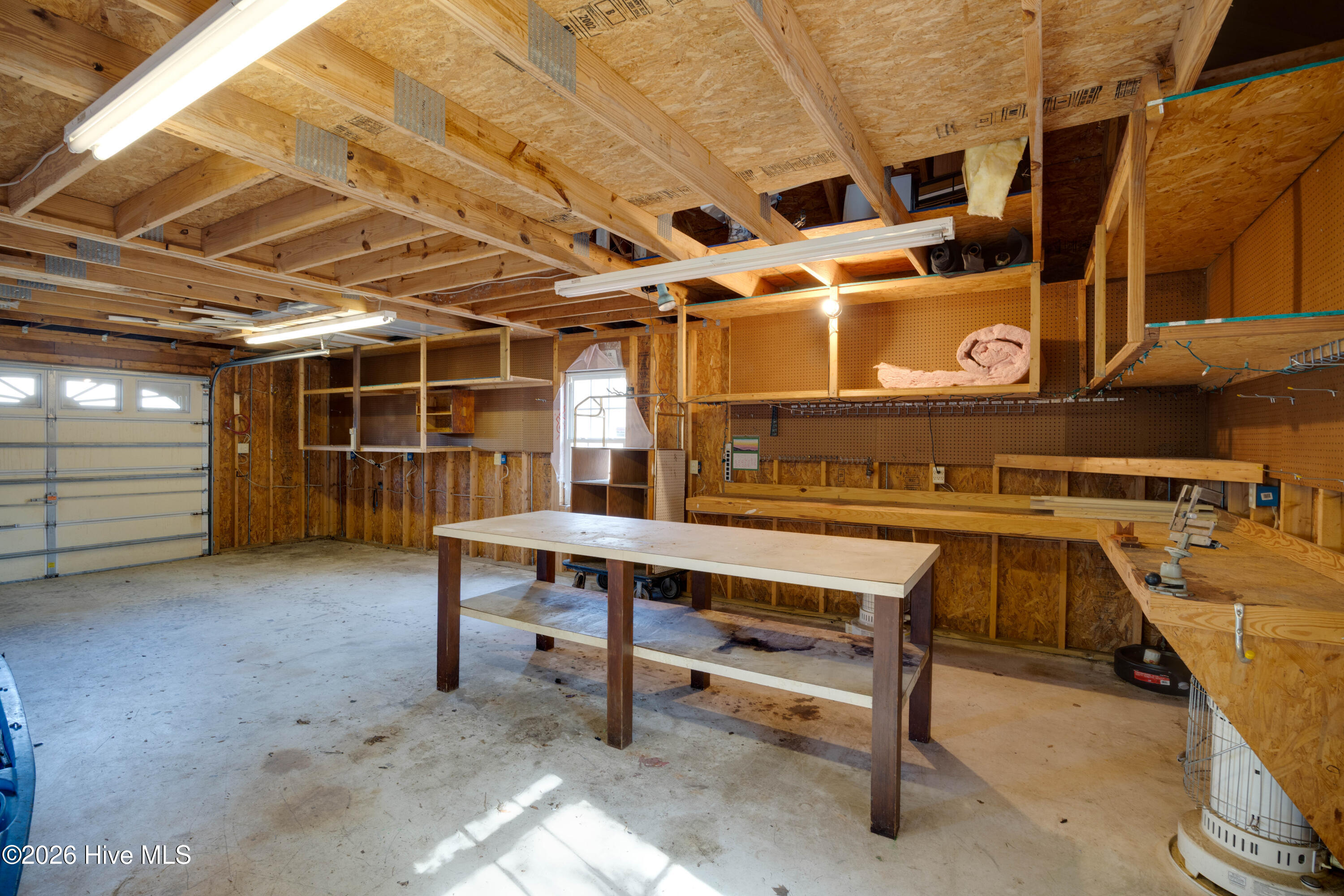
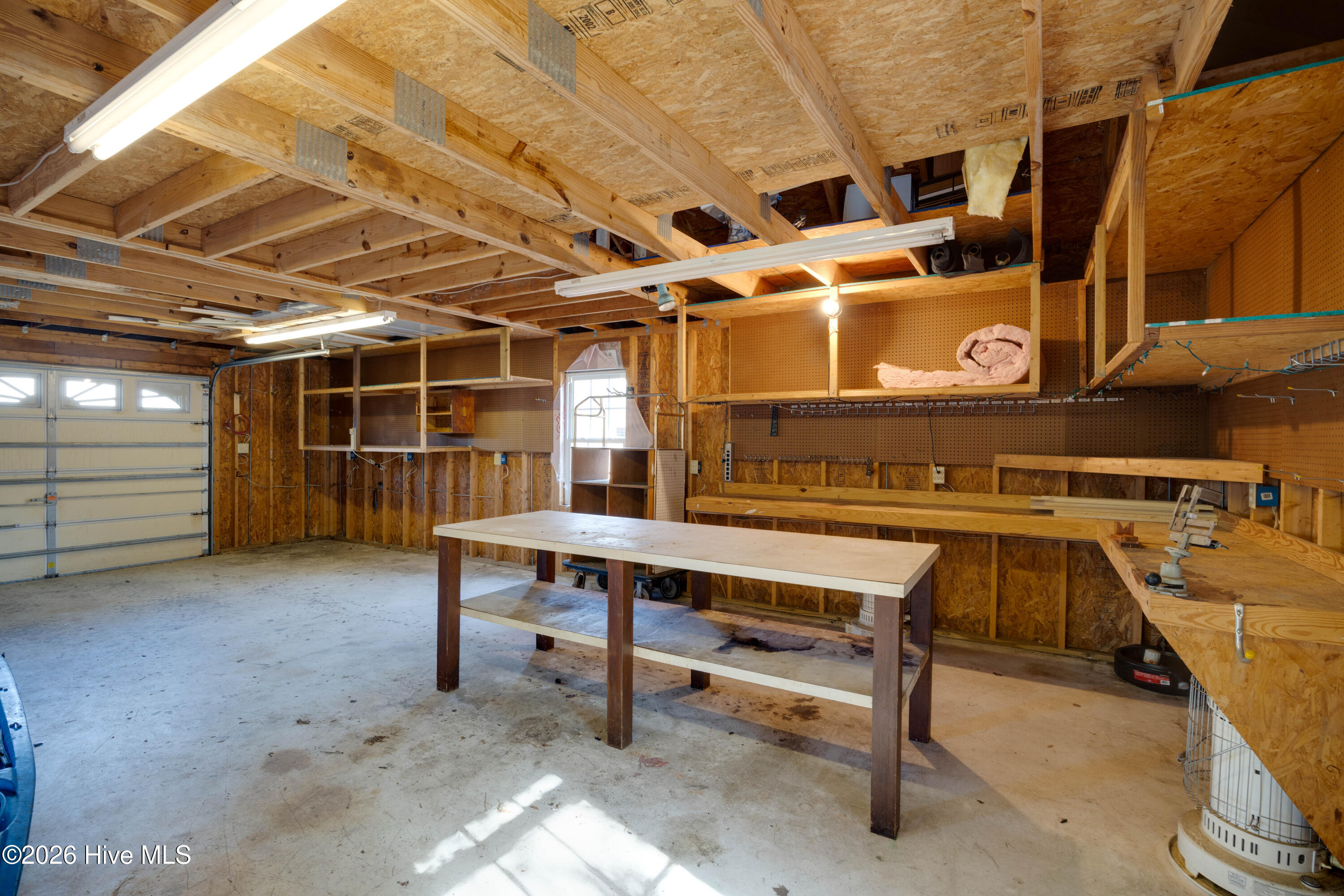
- calendar (745, 452)
